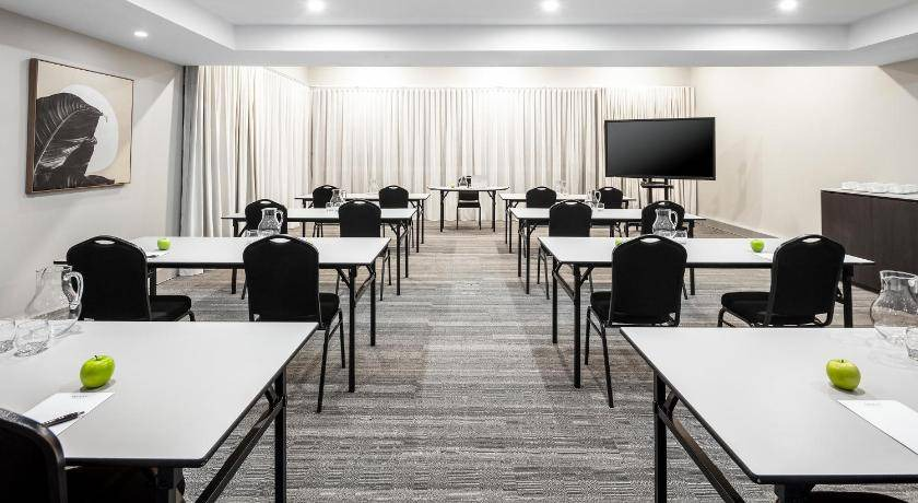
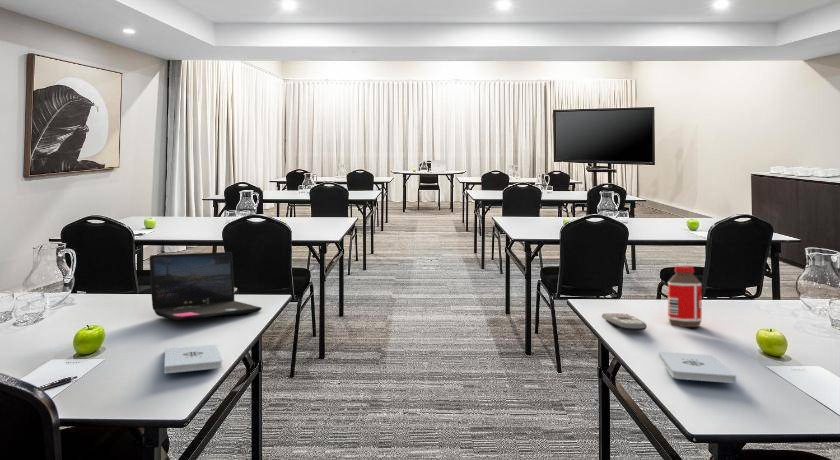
+ laptop (206, 283)
+ remote control (624, 321)
+ notepad (192, 357)
+ bottle (684, 295)
+ notepad (693, 366)
